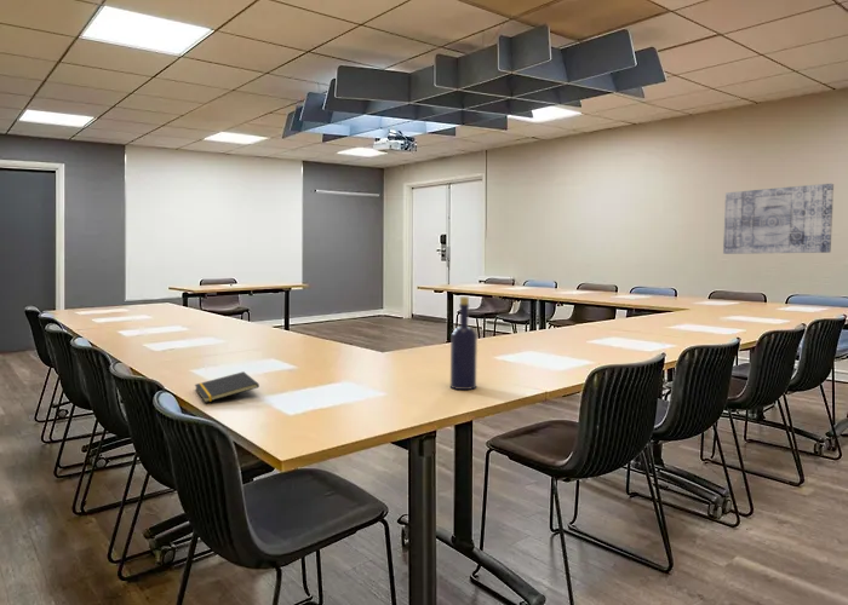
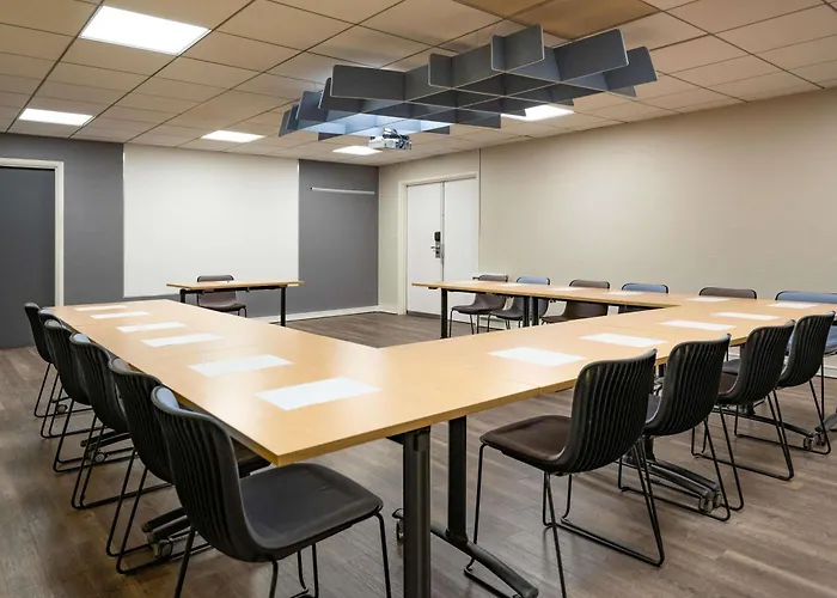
- wall art (774, 220)
- notepad (225, 386)
- bottle (463, 341)
